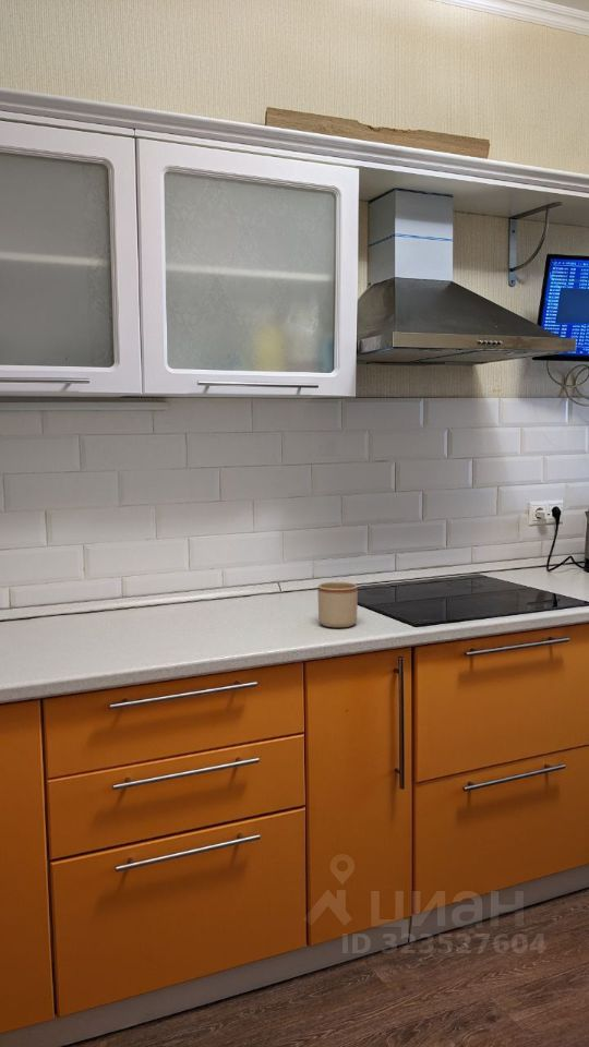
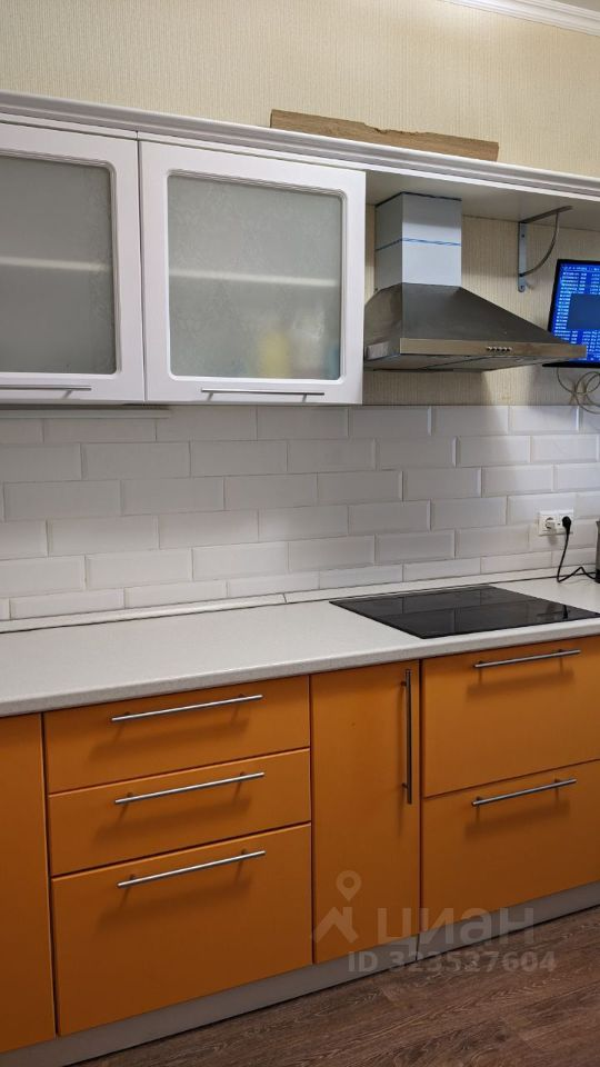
- mug (335, 603)
